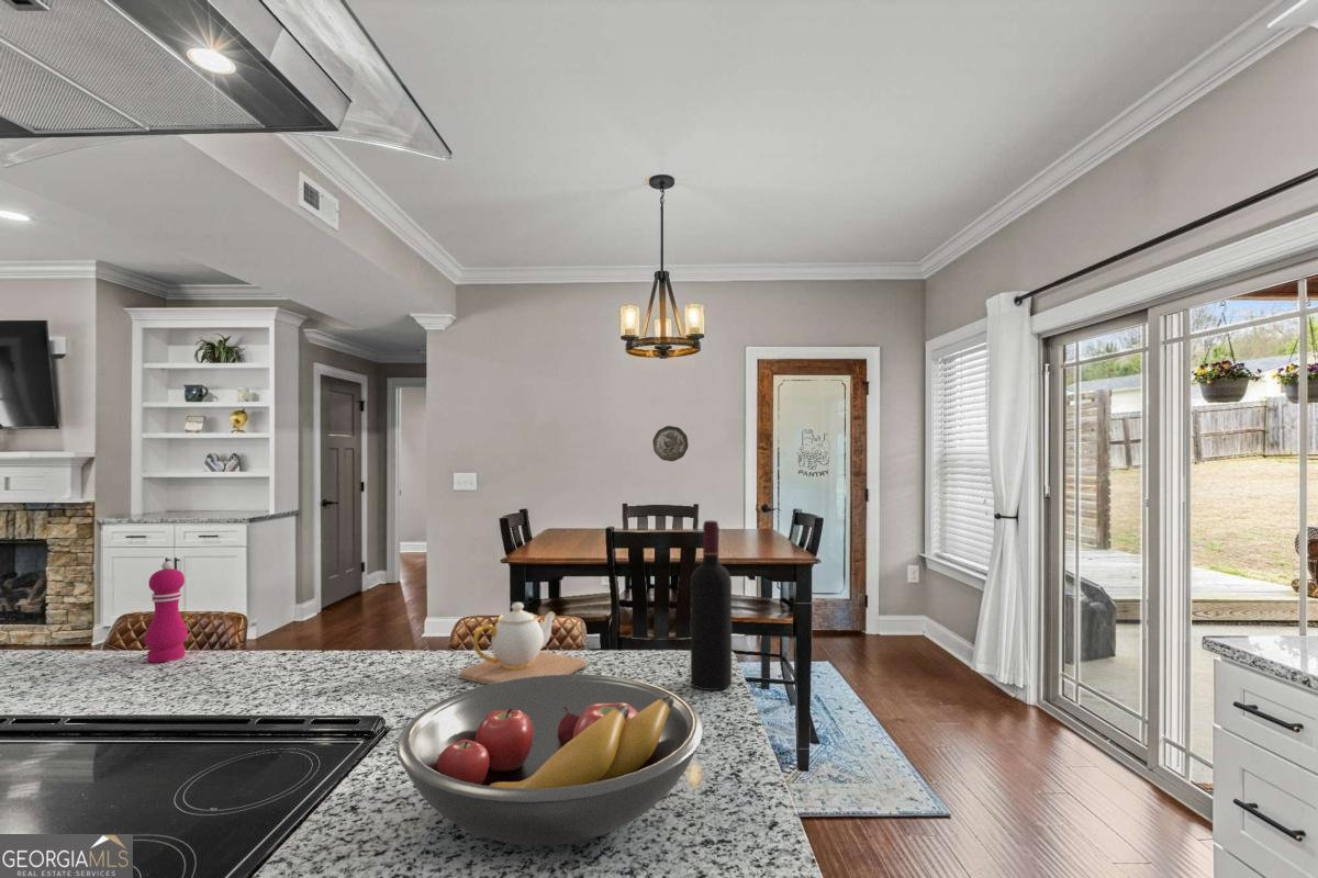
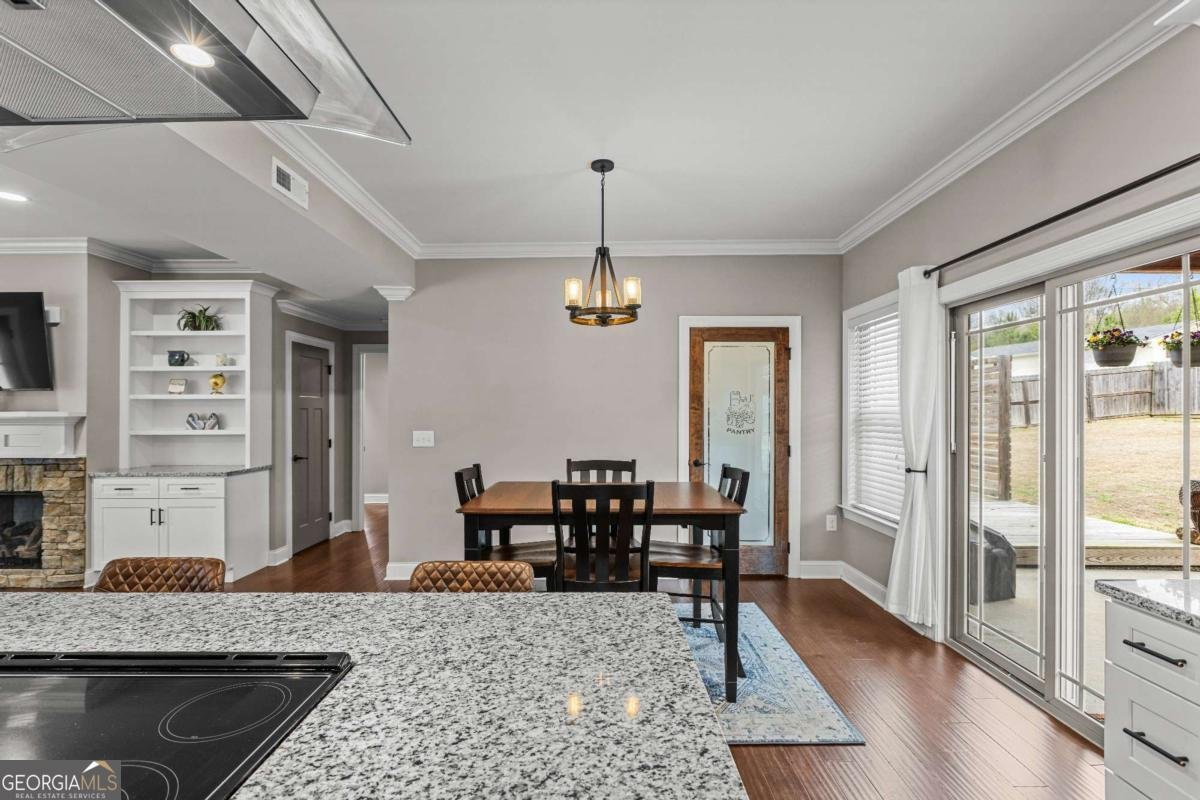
- decorative plate (670, 443)
- pepper mill (166, 609)
- wine bottle (711, 601)
- fruit bowl (555, 752)
- teapot (524, 637)
